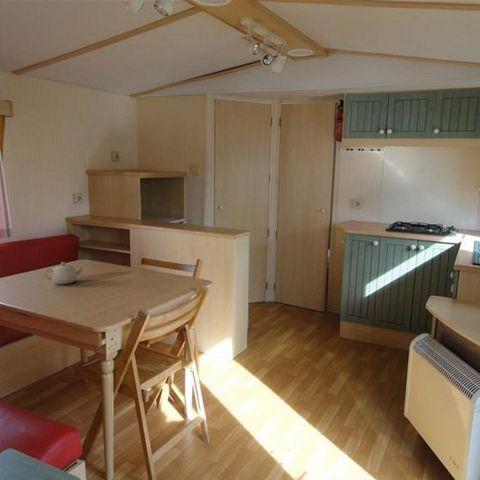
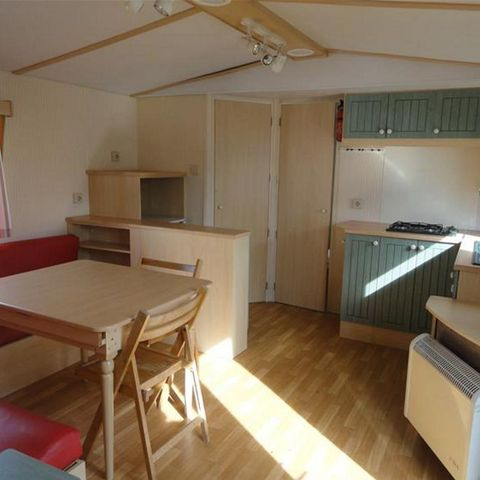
- teapot (65, 272)
